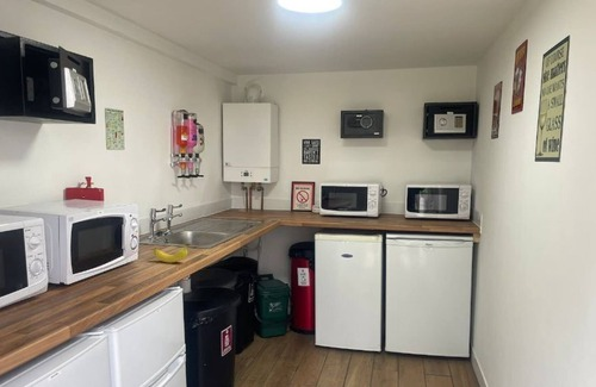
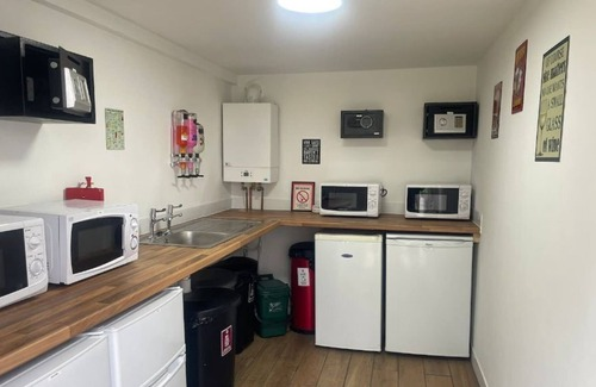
- banana (172, 255)
